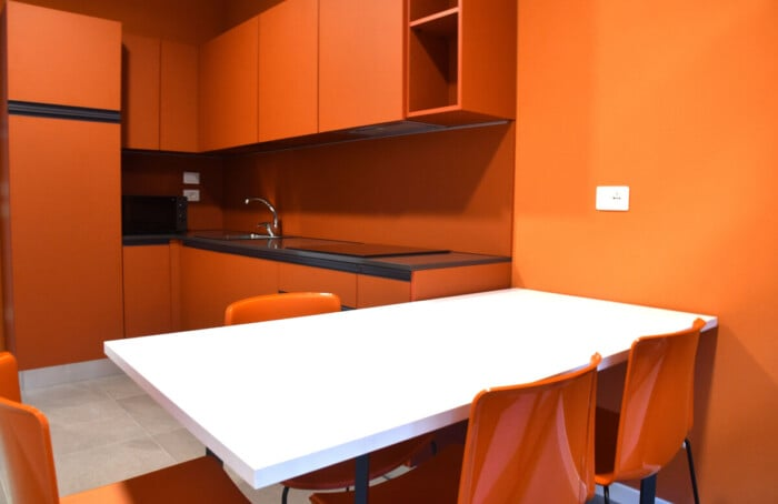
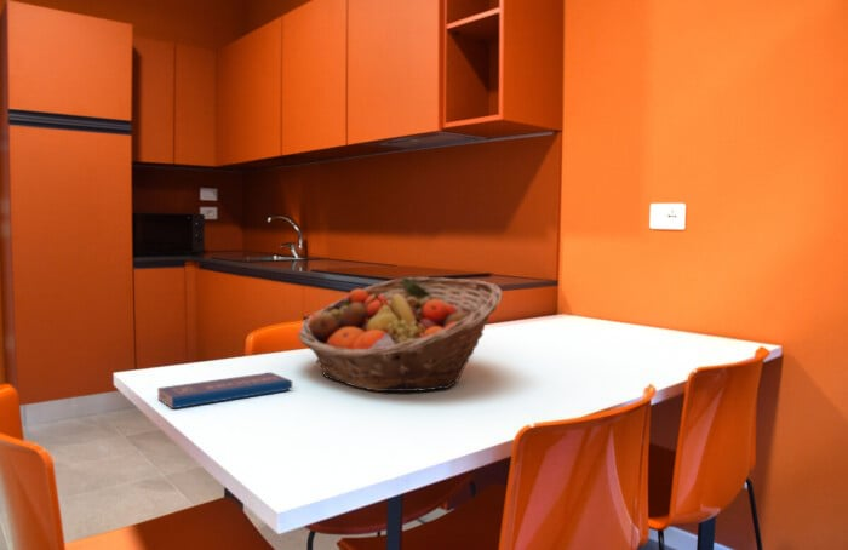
+ fruit basket (397, 327)
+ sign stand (227, 388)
